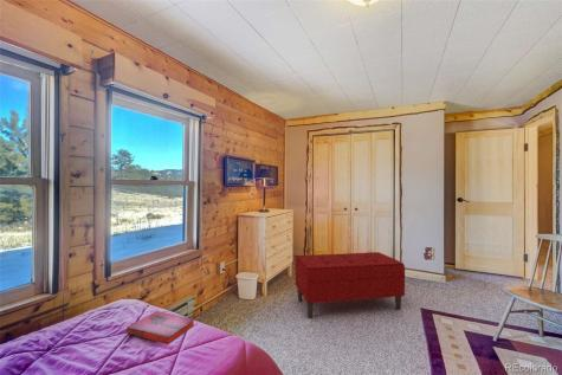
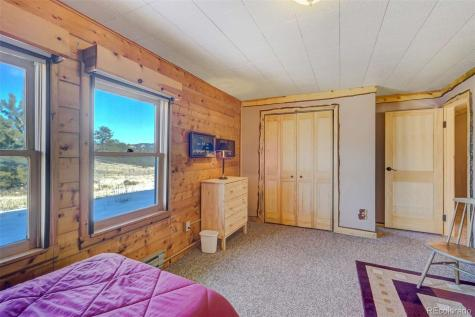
- hardback book (161, 325)
- bench (347, 282)
